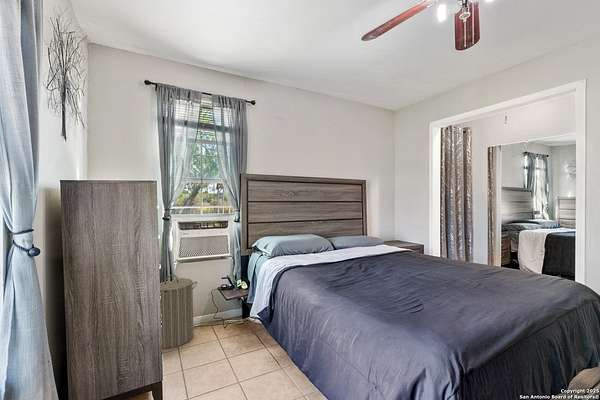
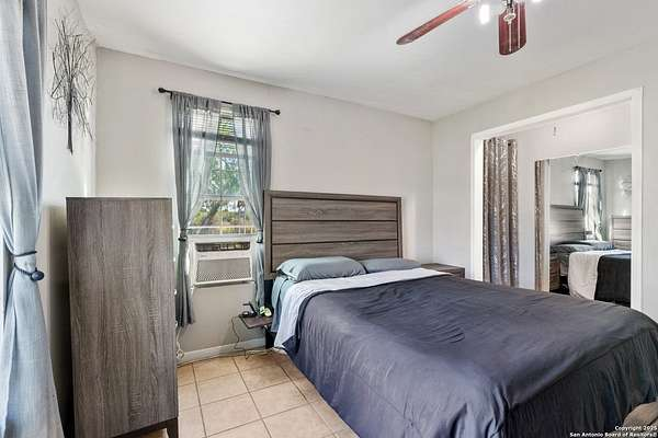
- laundry hamper (172, 306)
